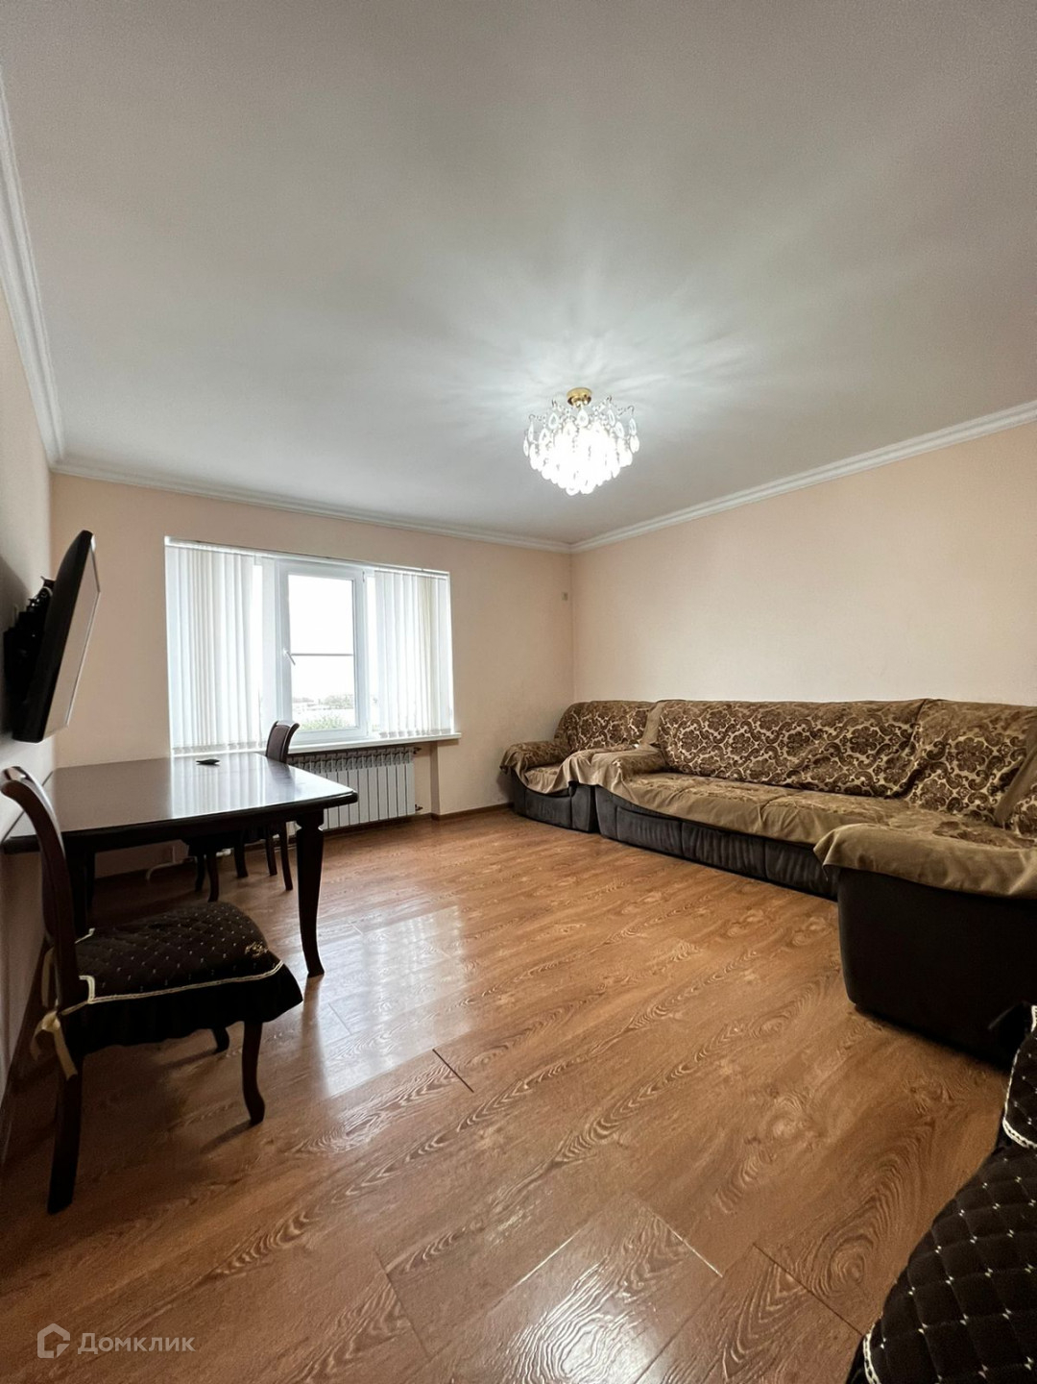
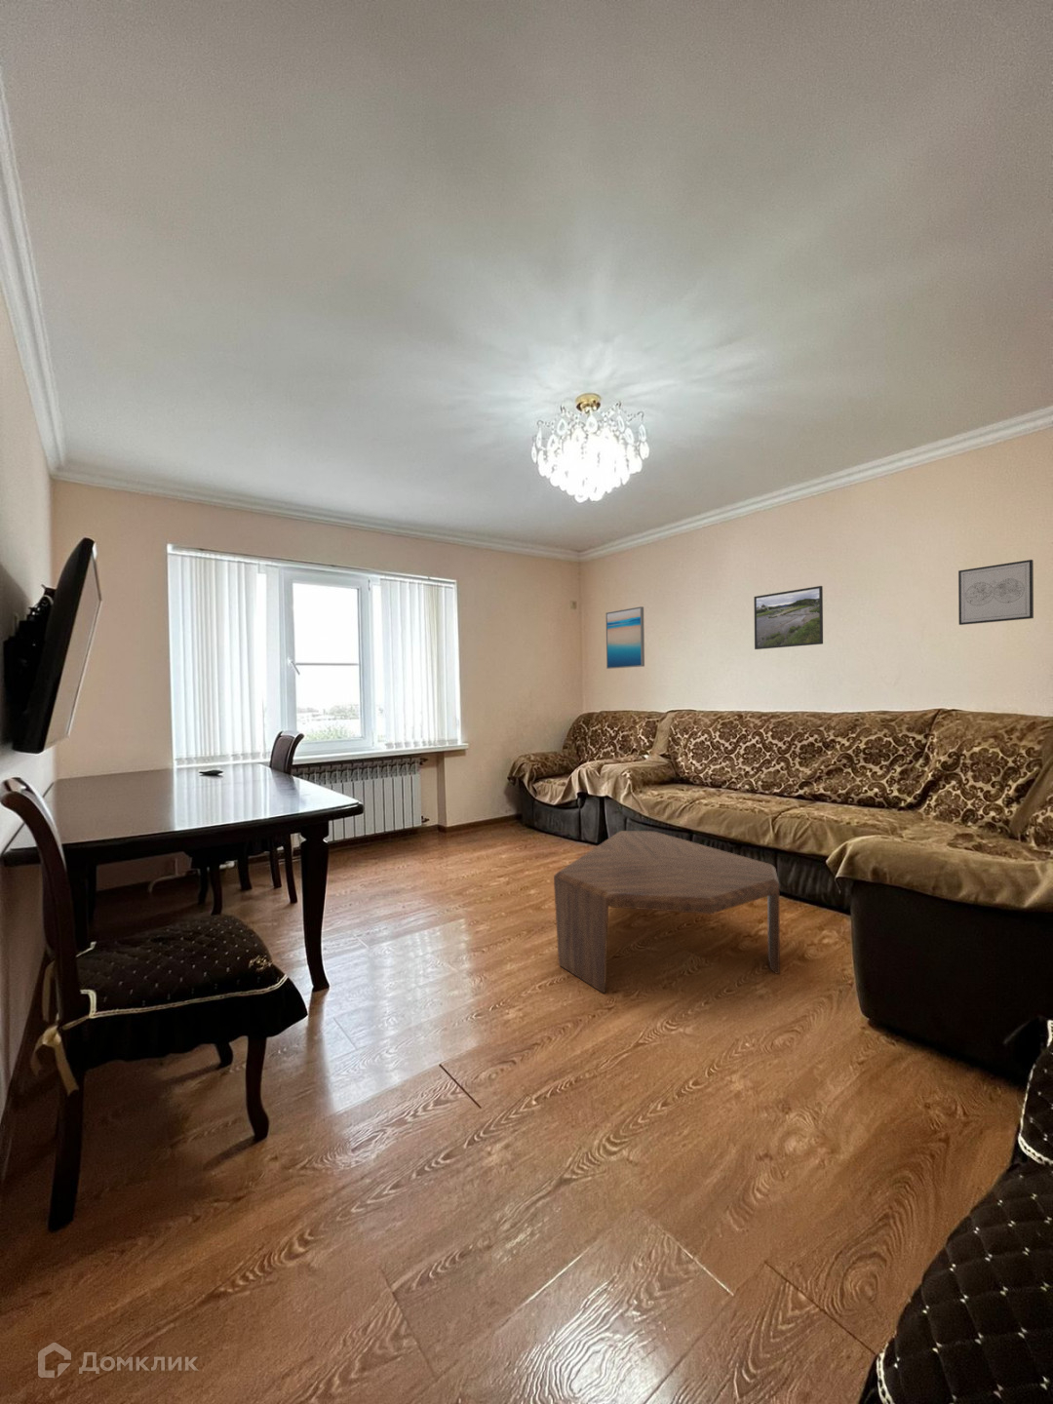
+ coffee table (655, 900)
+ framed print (786, 619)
+ wall art (624, 639)
+ wall art (994, 593)
